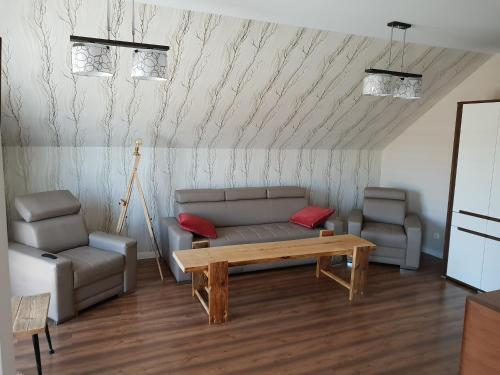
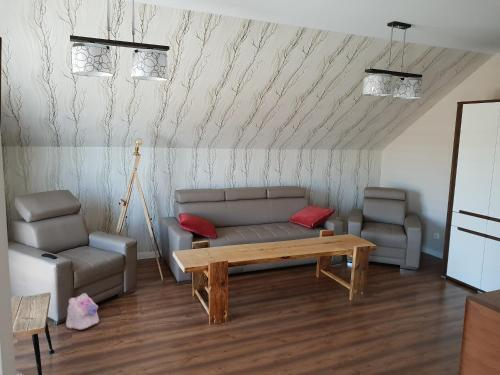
+ plush toy (83, 310)
